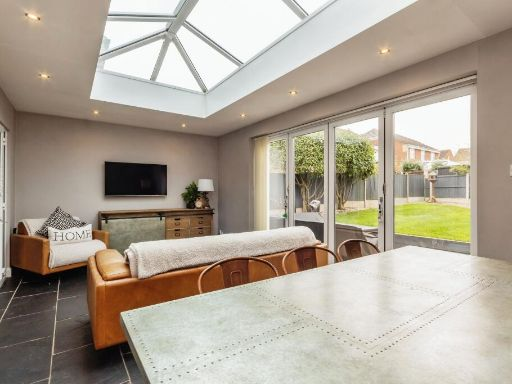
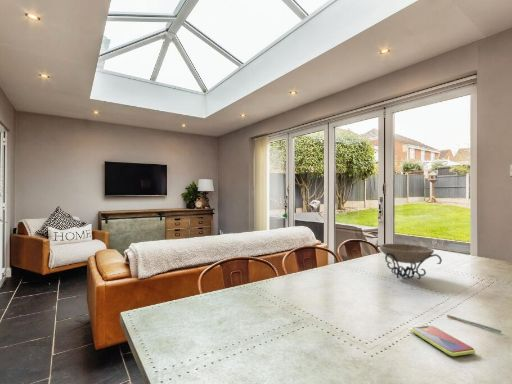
+ decorative bowl (405, 262)
+ pen (472, 323)
+ smartphone (440, 339)
